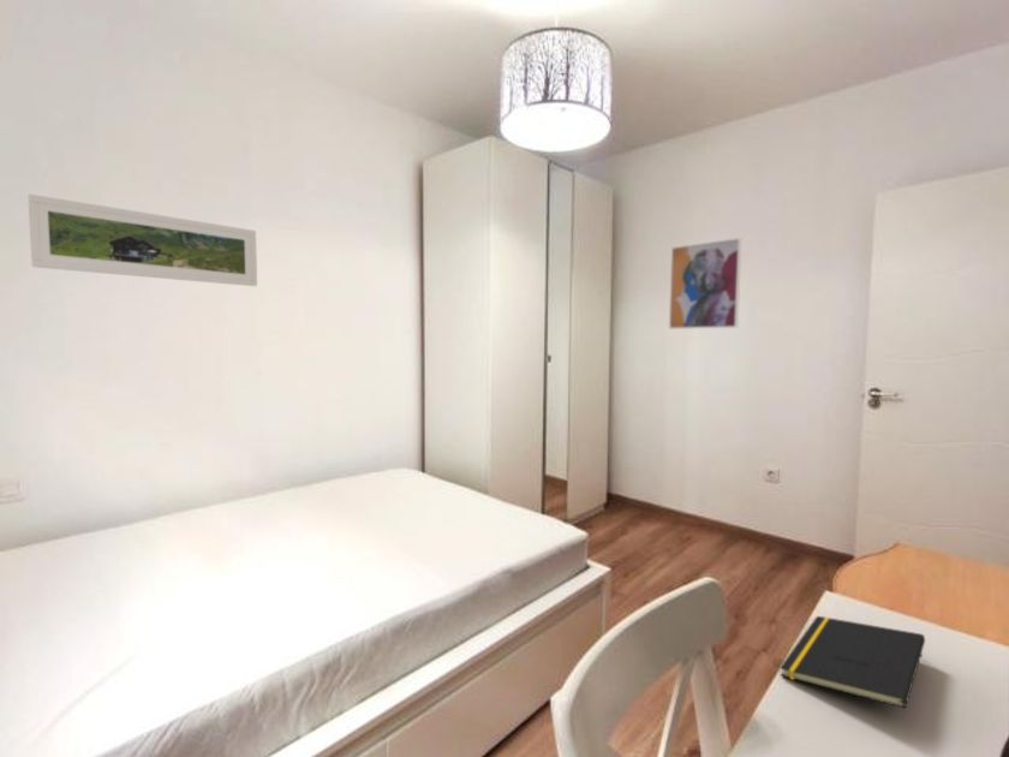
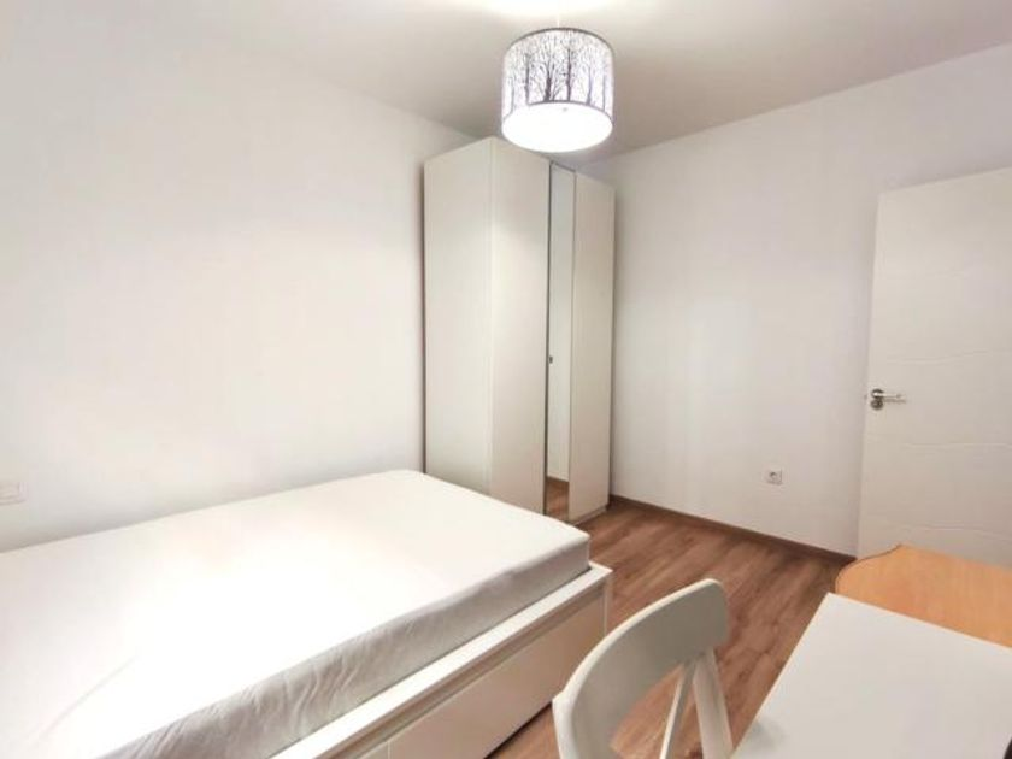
- wall art (703, 285)
- notepad (854, 654)
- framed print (157, 246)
